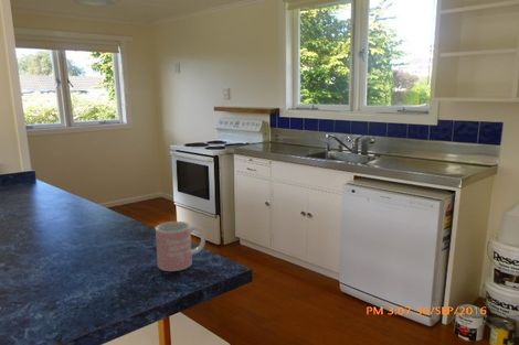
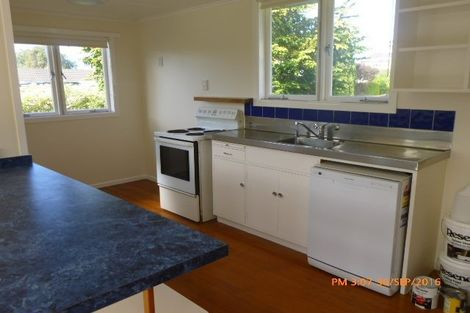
- mug (179, 244)
